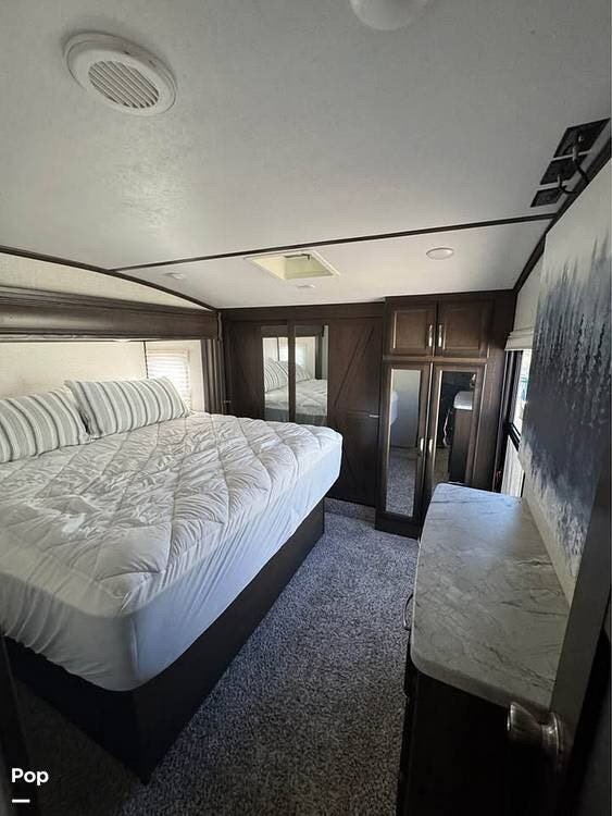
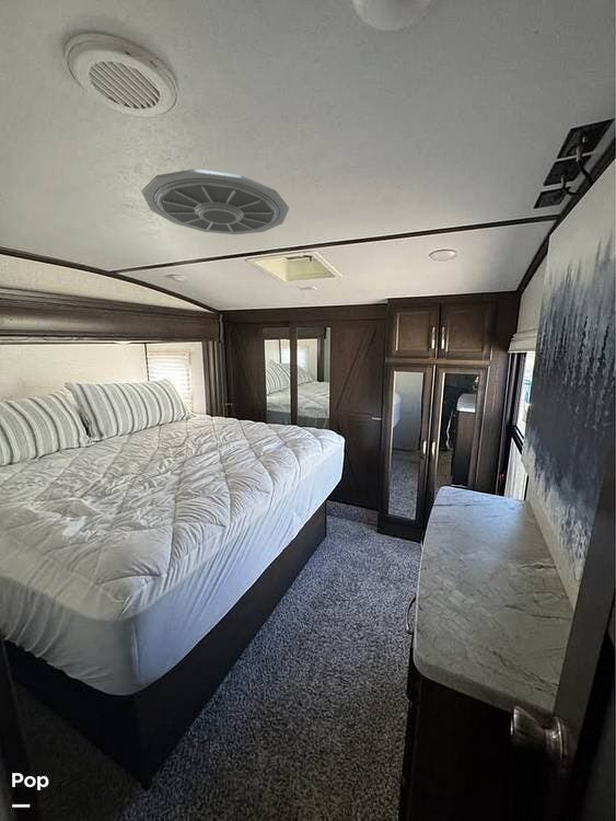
+ ceiling vent (219, 211)
